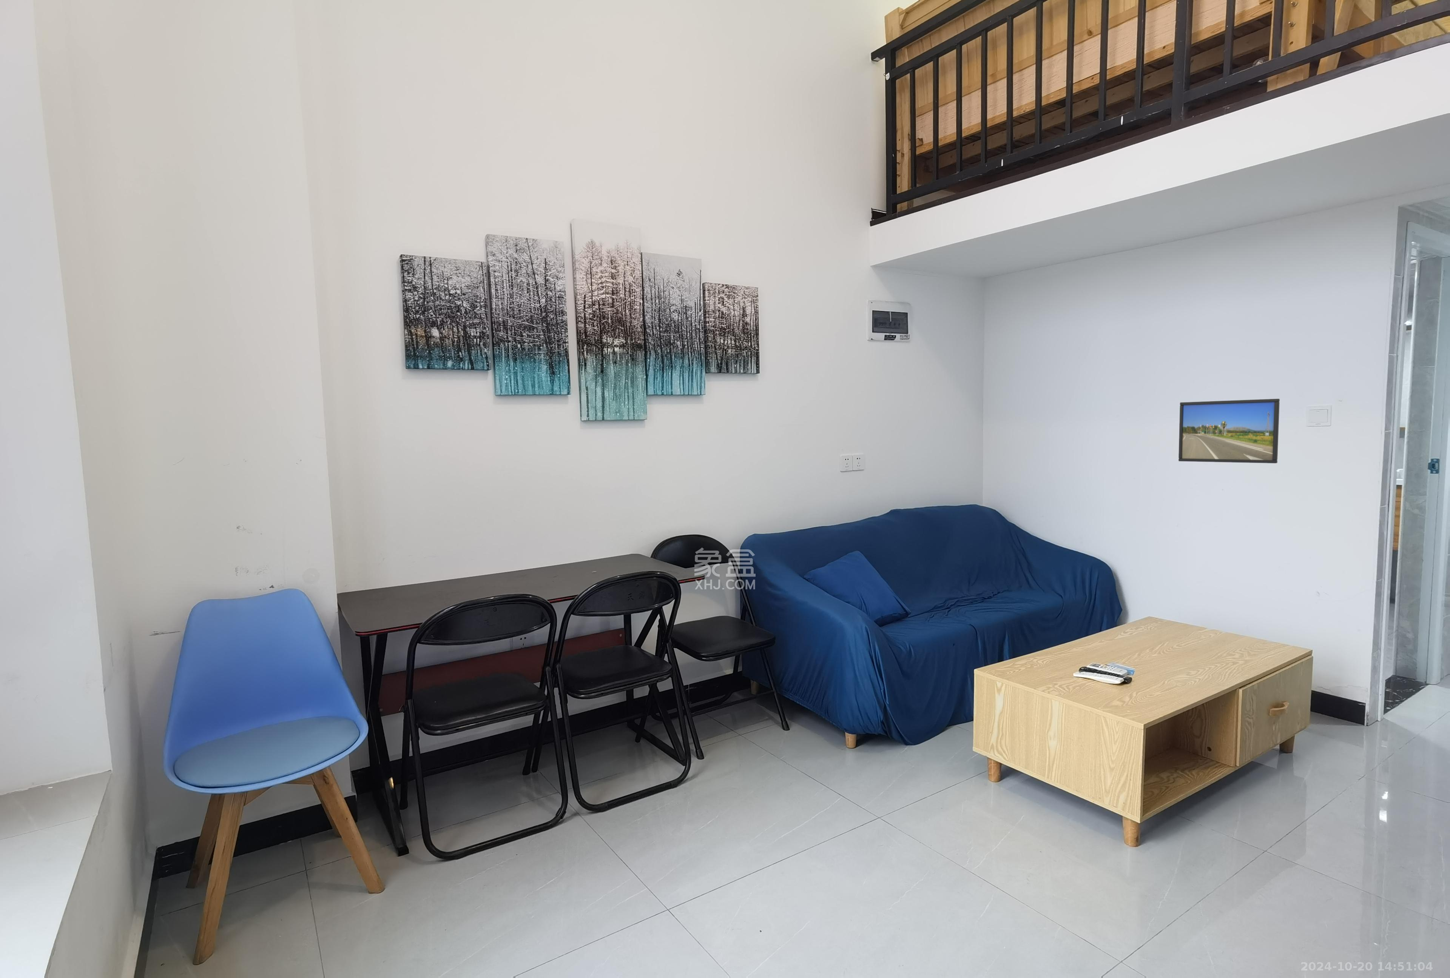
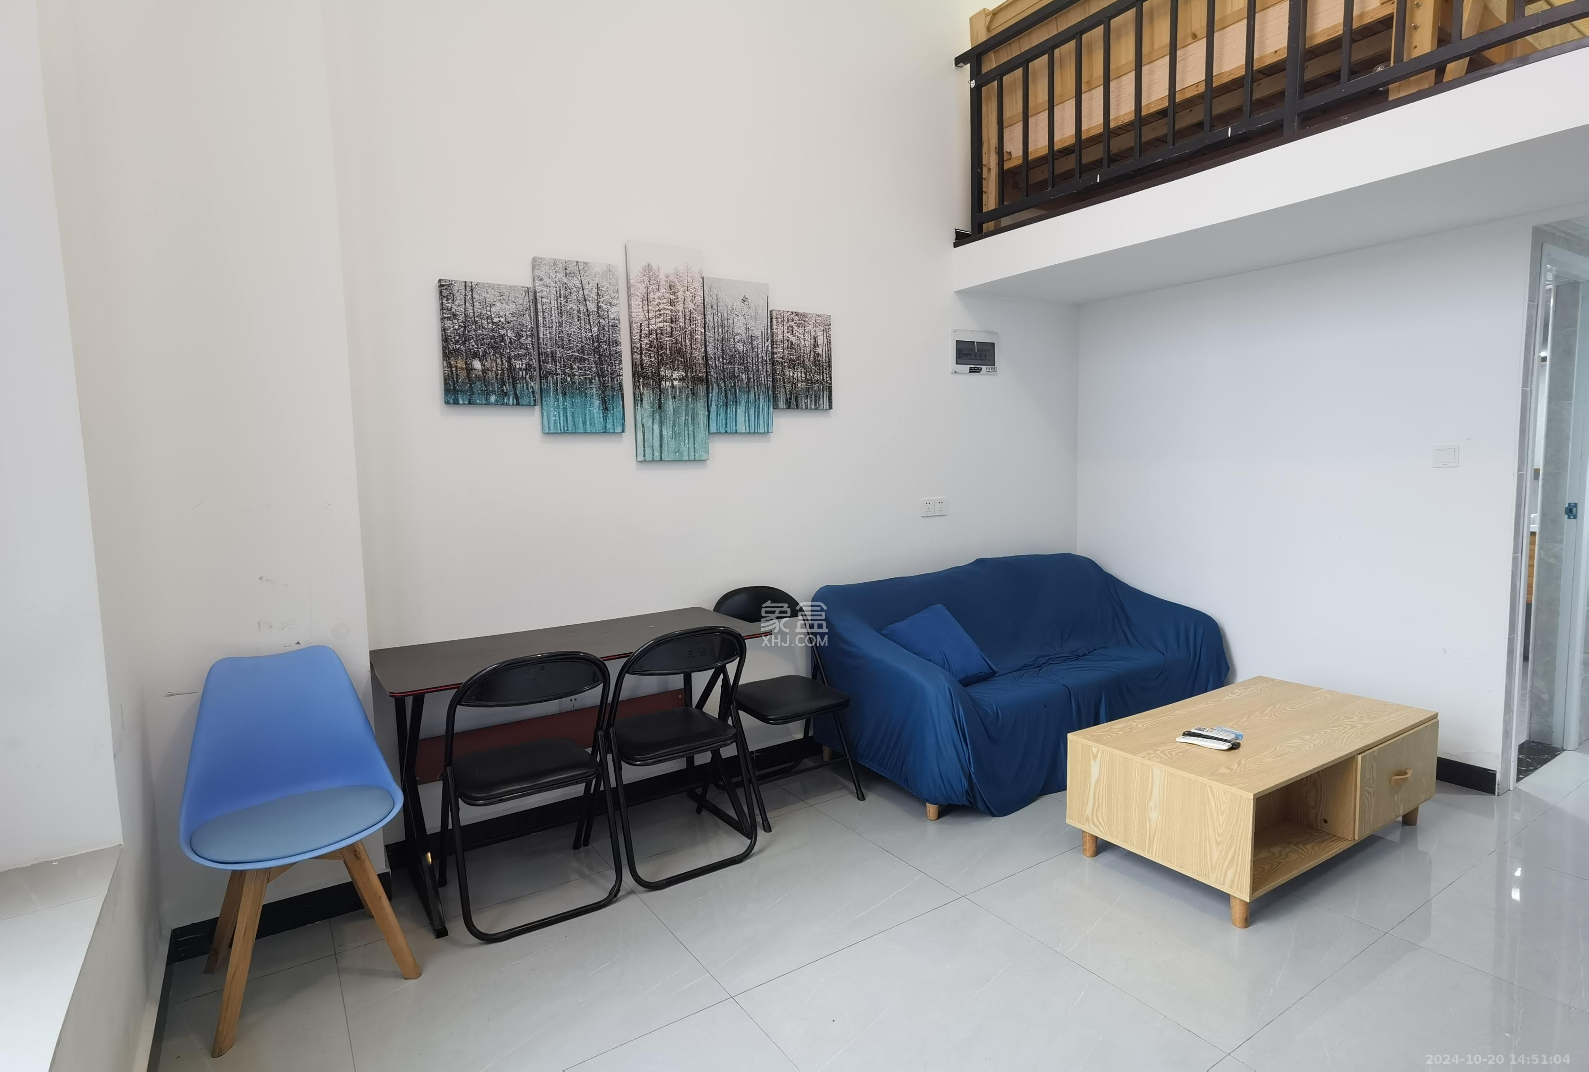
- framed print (1226, 431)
